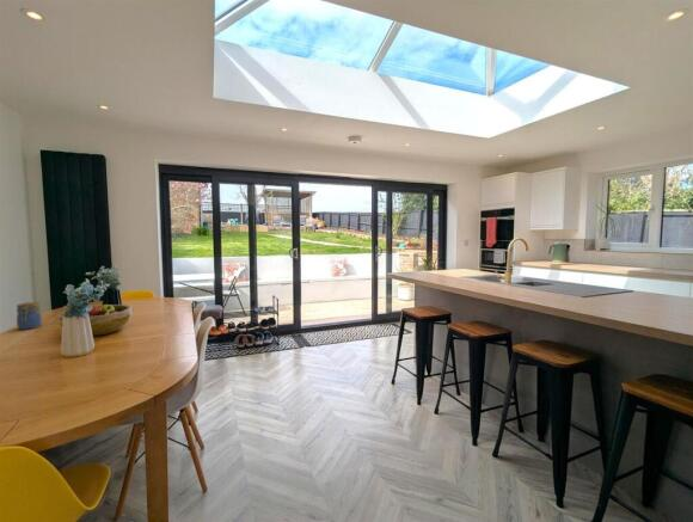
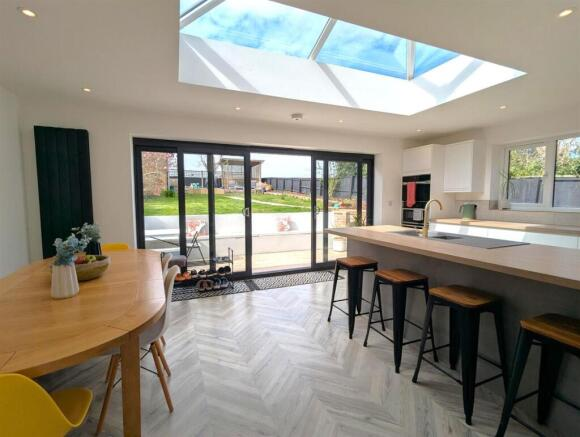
- jar (27, 315)
